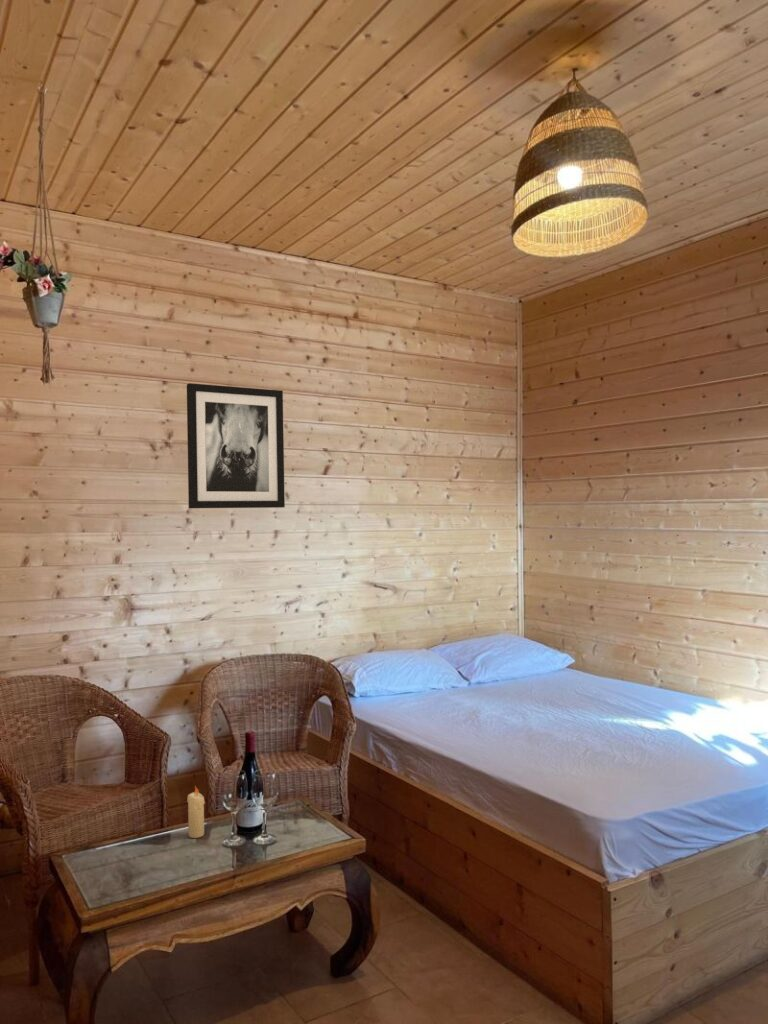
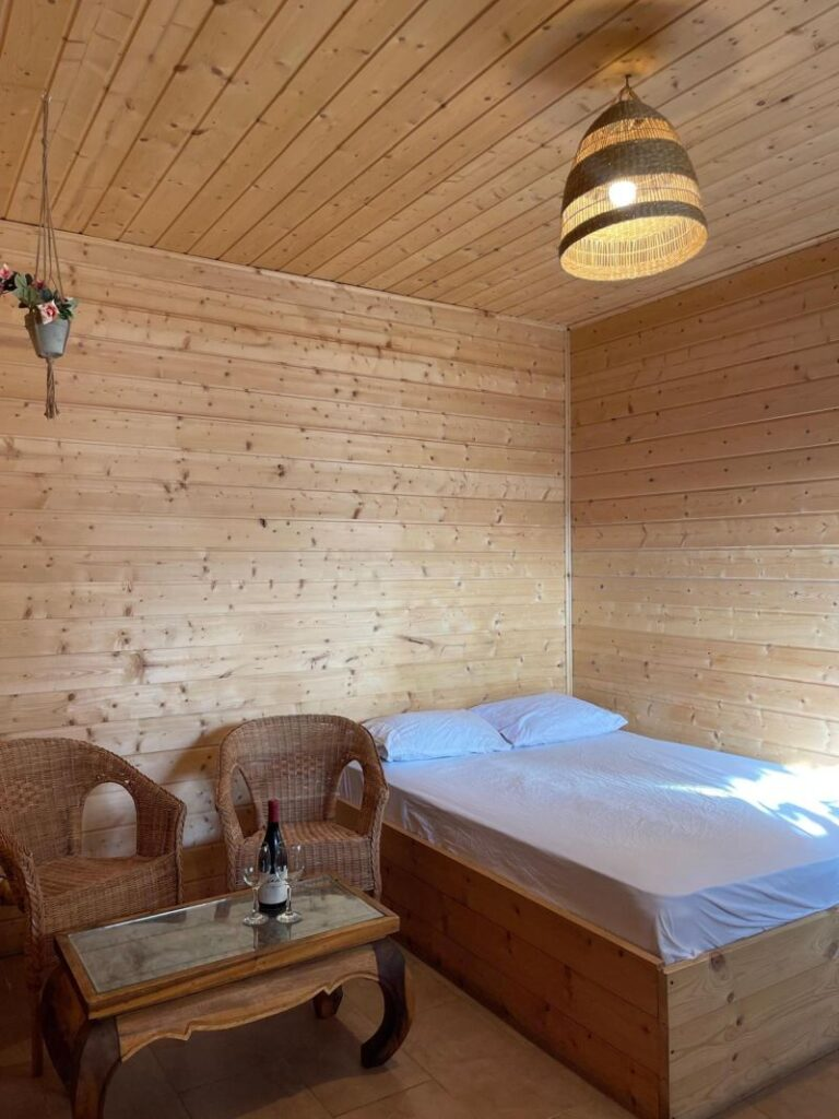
- candle (196, 810)
- wall art (237, 447)
